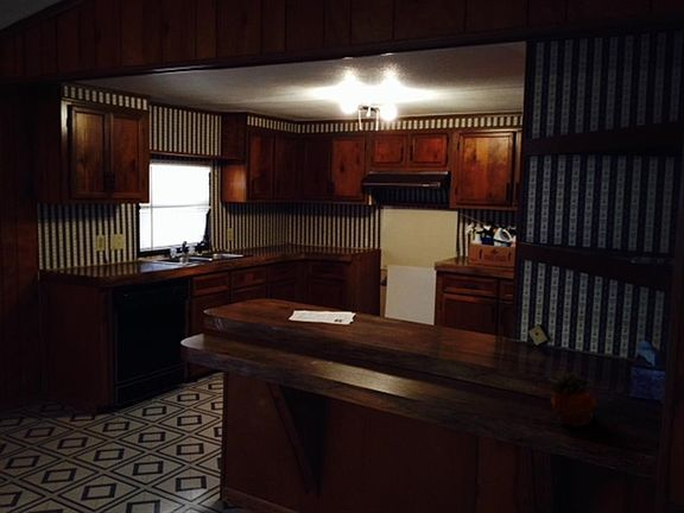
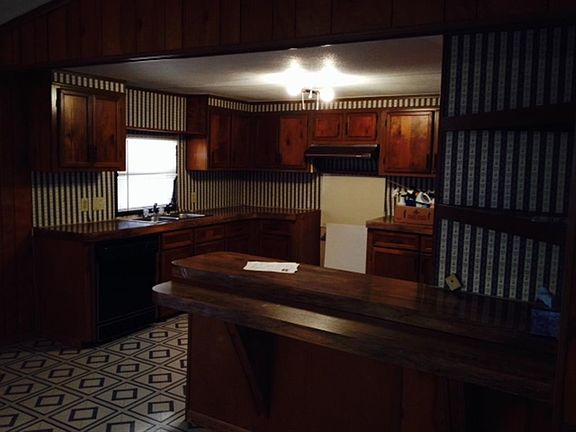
- succulent planter (572, 394)
